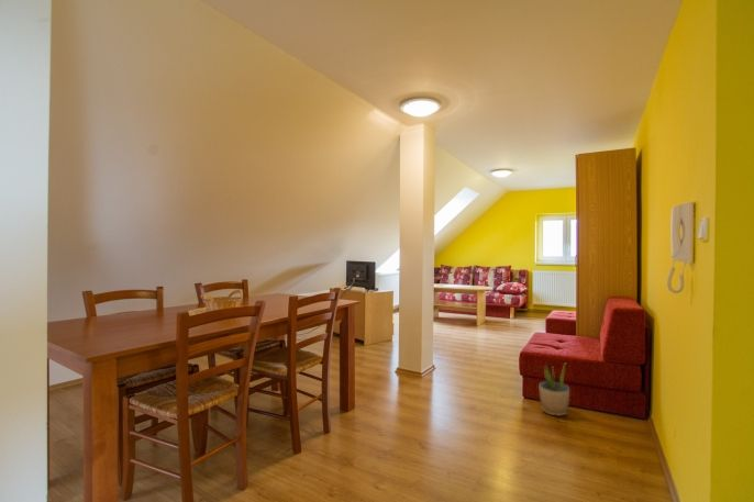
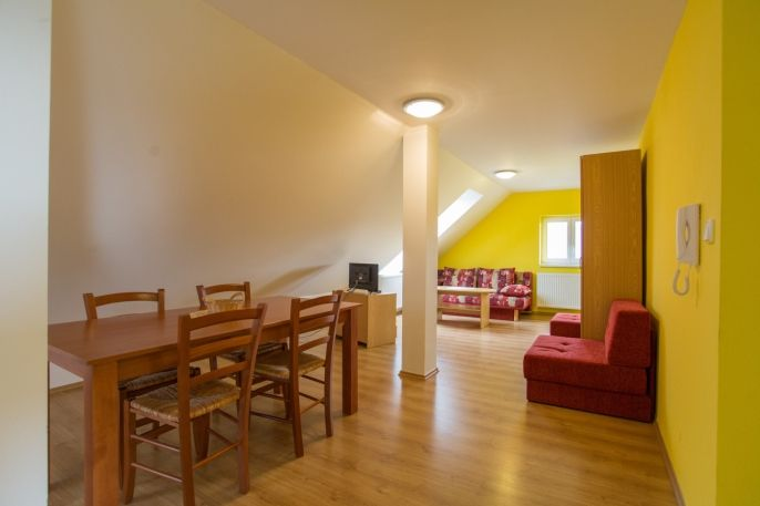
- potted plant (554, 384)
